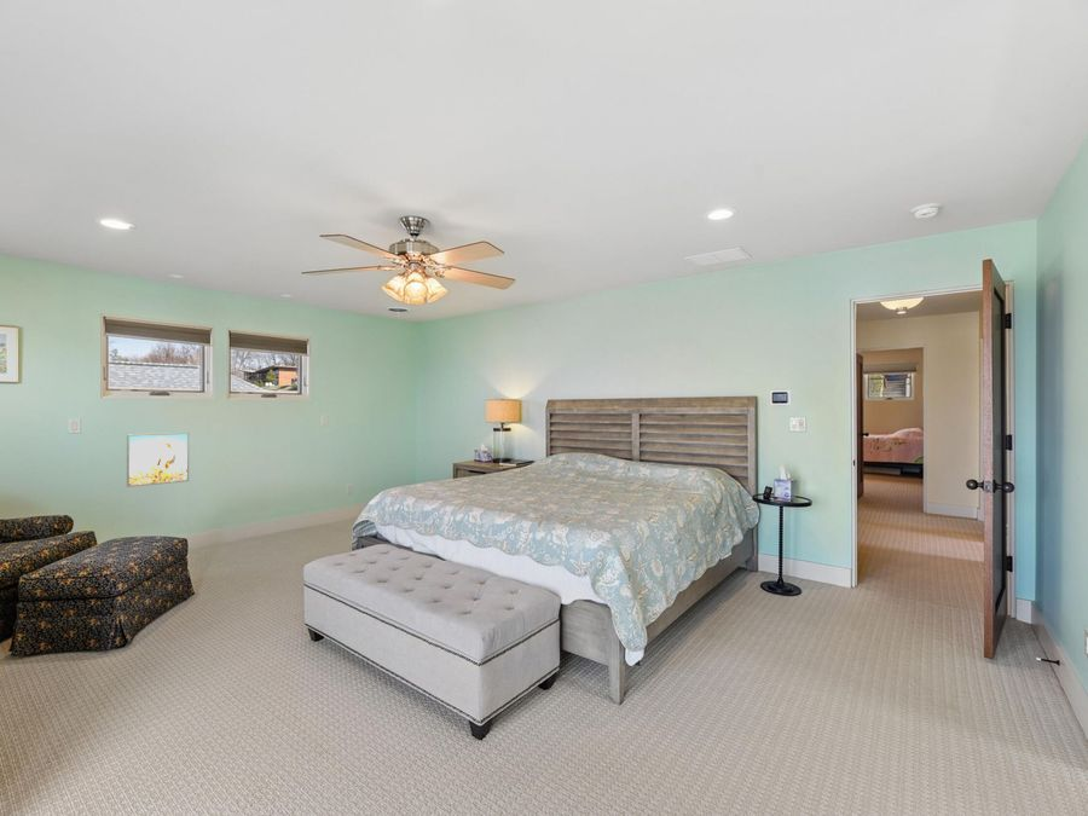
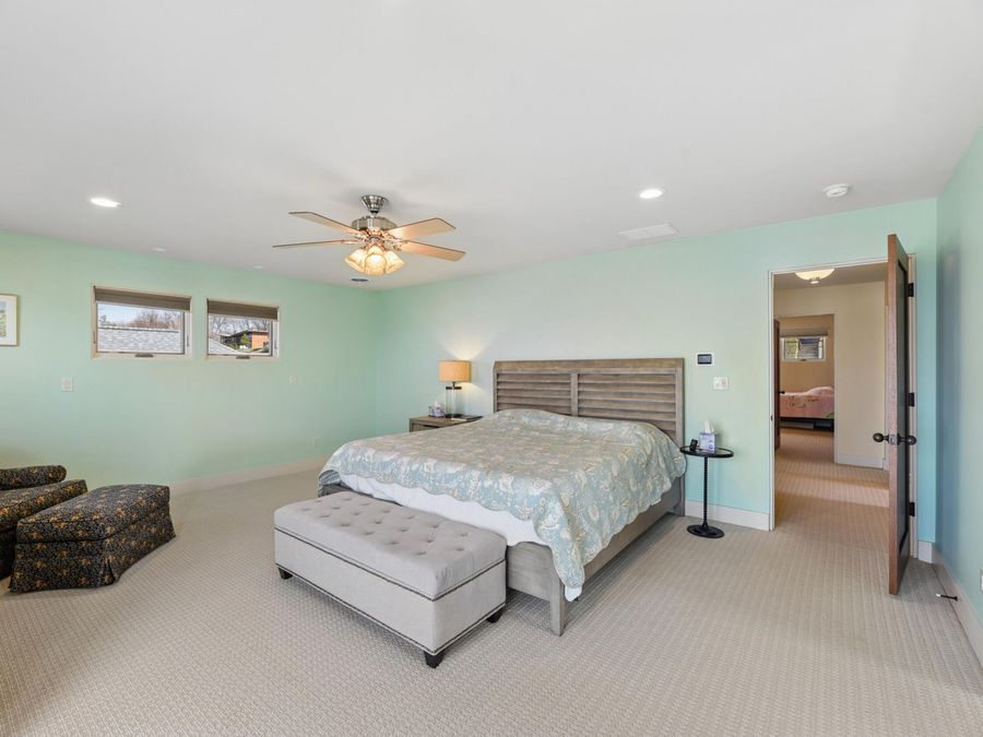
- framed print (158, 458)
